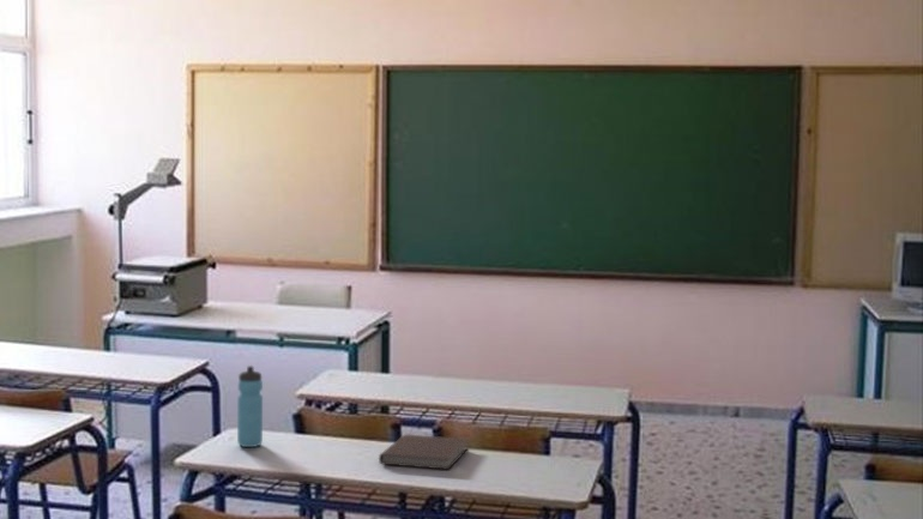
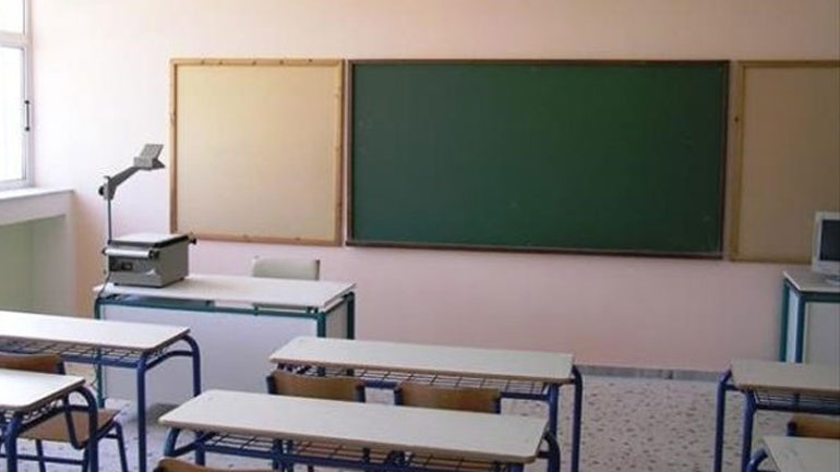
- notebook (424, 451)
- water bottle (249, 405)
